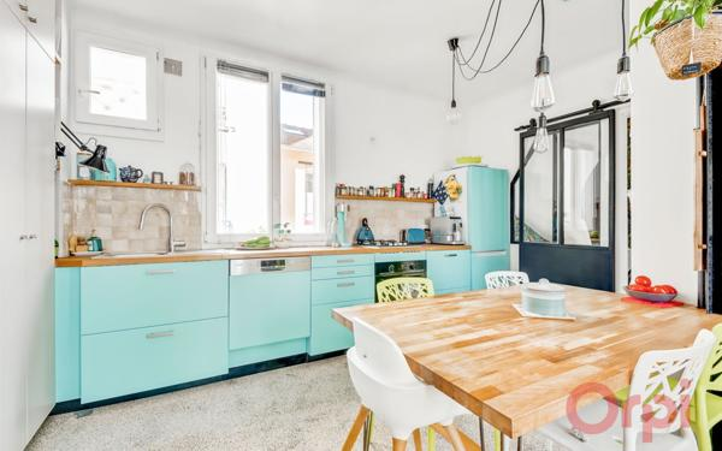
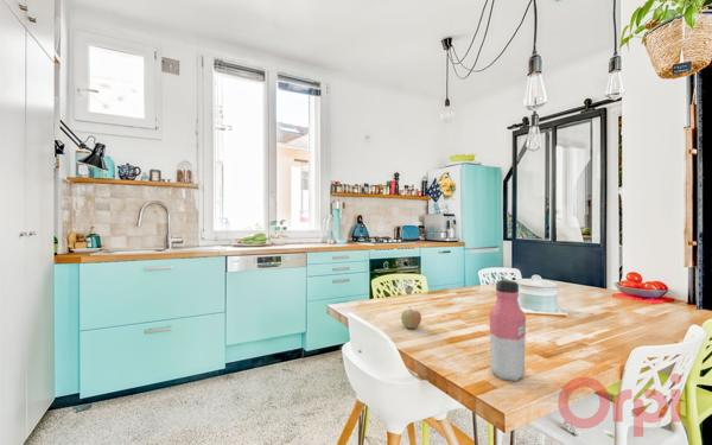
+ water bottle (507, 328)
+ fruit (411, 317)
